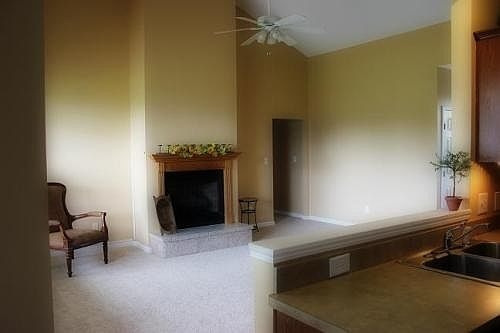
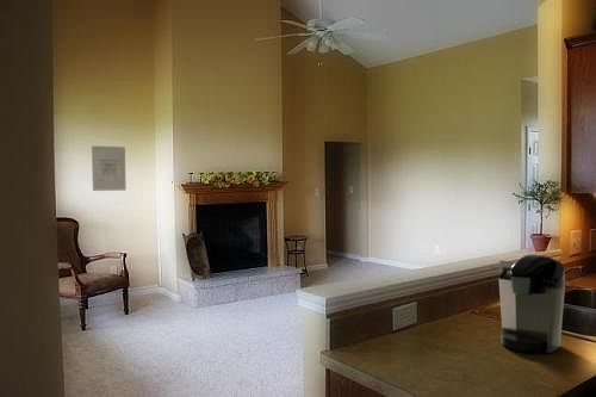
+ wall art (108, 168)
+ coffee maker (517, 296)
